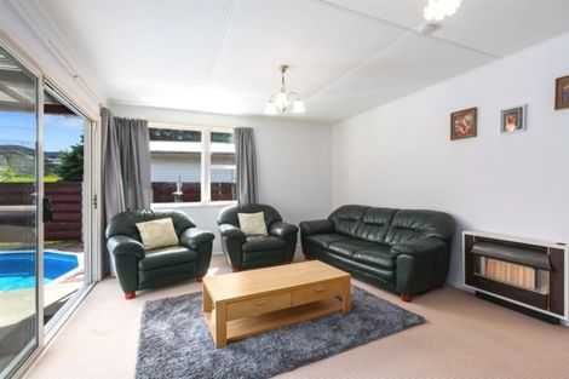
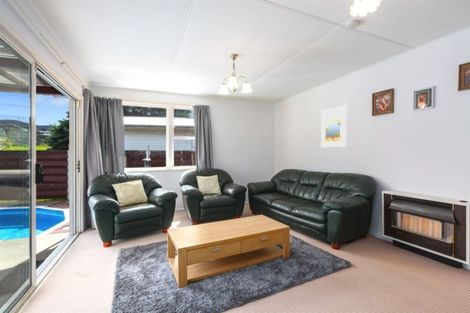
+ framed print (332, 127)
